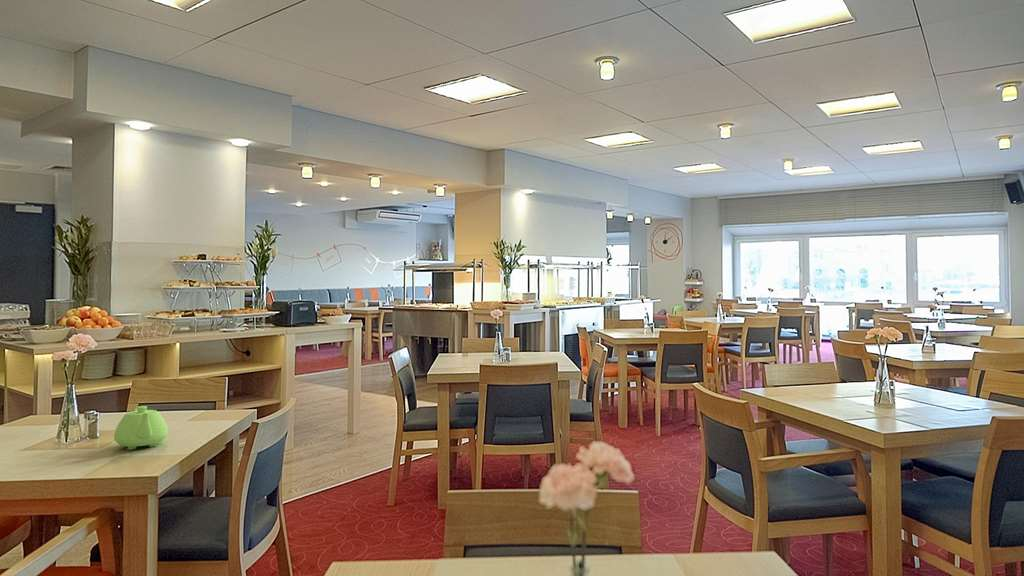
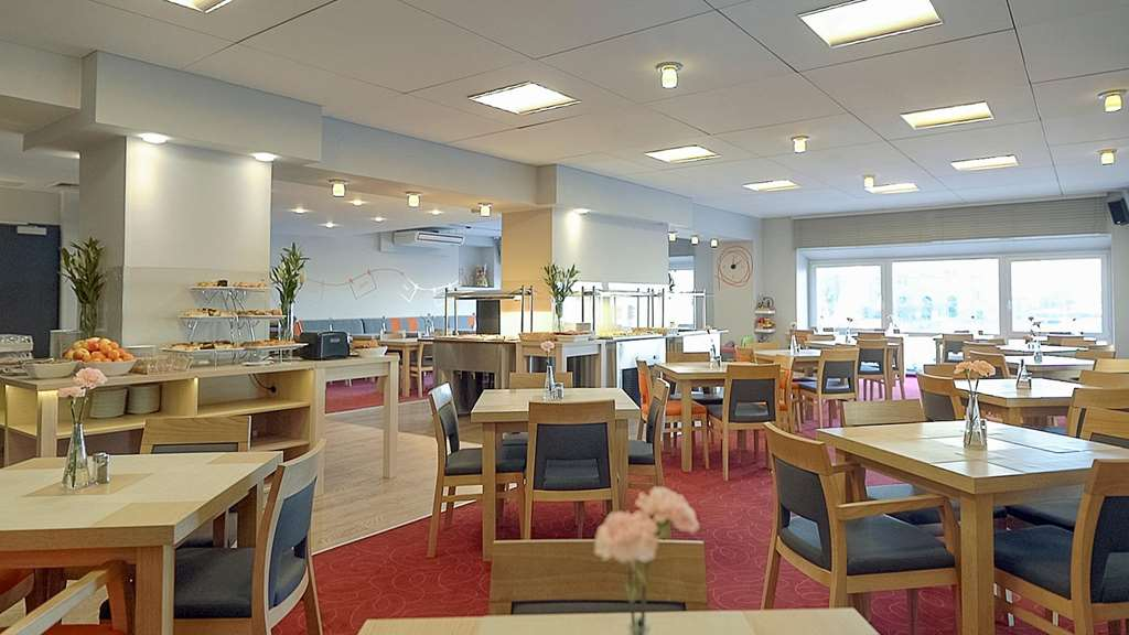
- teapot (141, 426)
